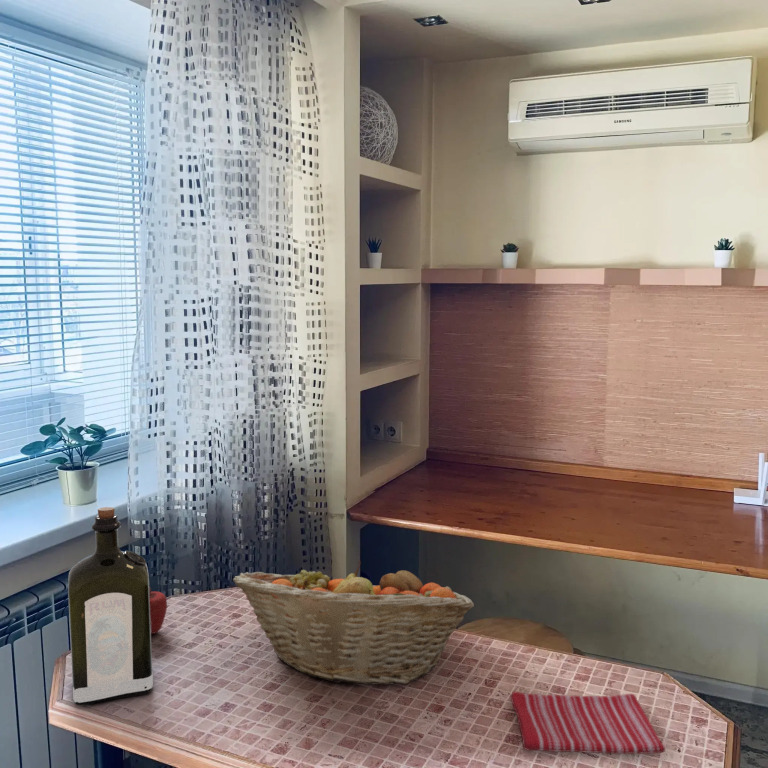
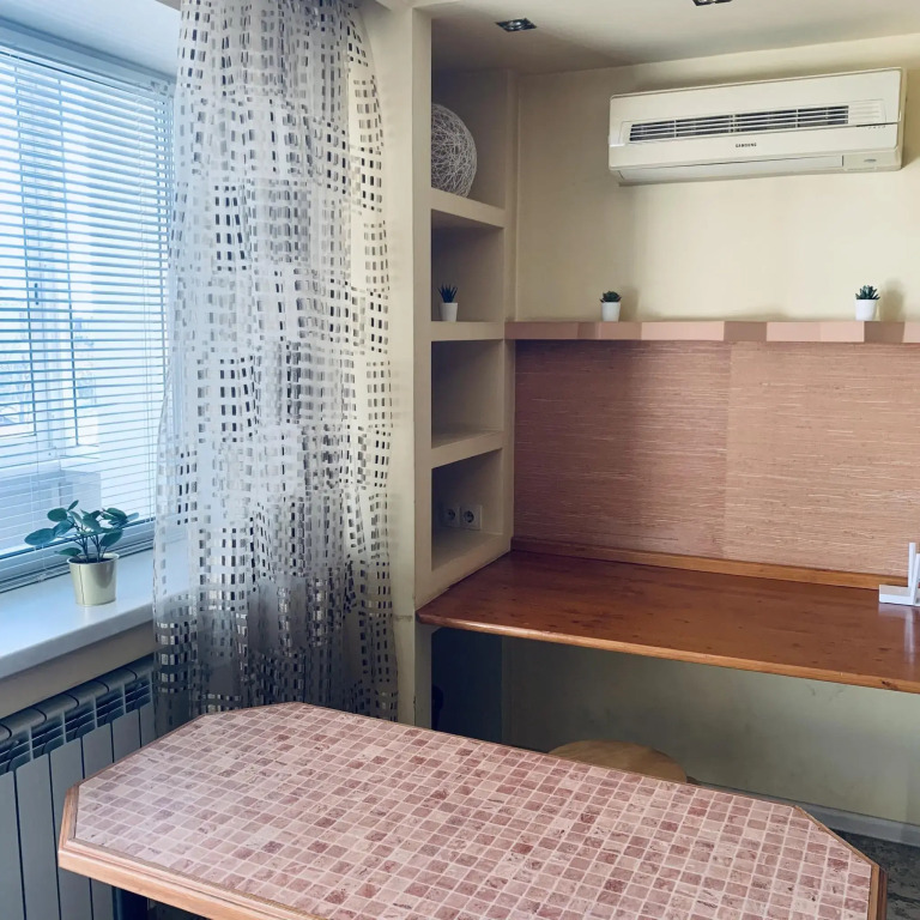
- dish towel (582, 720)
- liquor (109, 598)
- apple (150, 611)
- fruit basket (352, 608)
